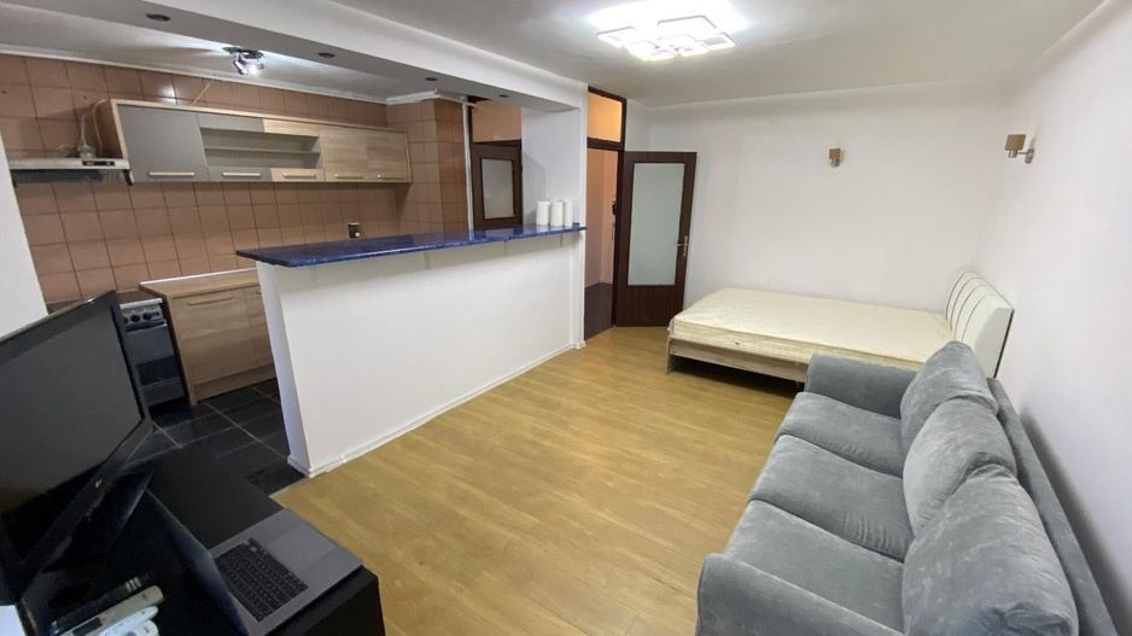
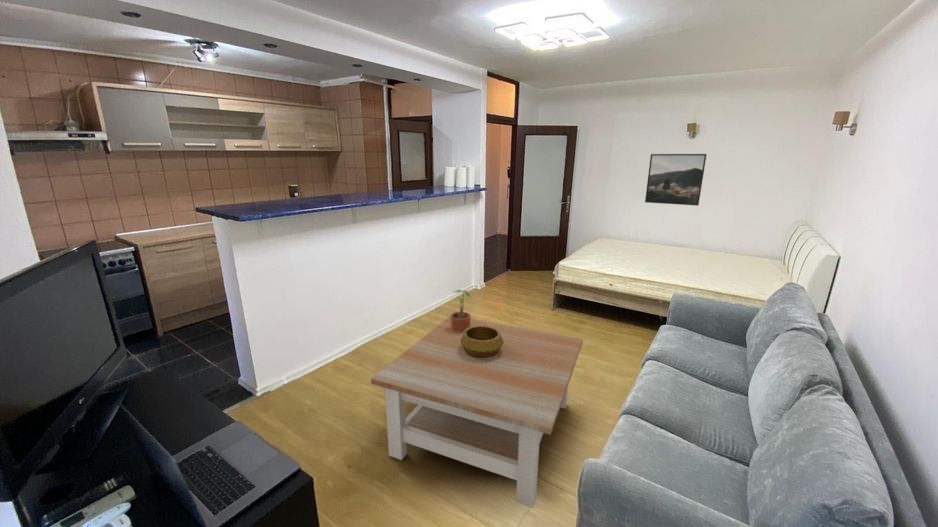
+ potted plant (462, 309)
+ coffee table (487, 393)
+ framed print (674, 179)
+ decorative bowl (481, 341)
